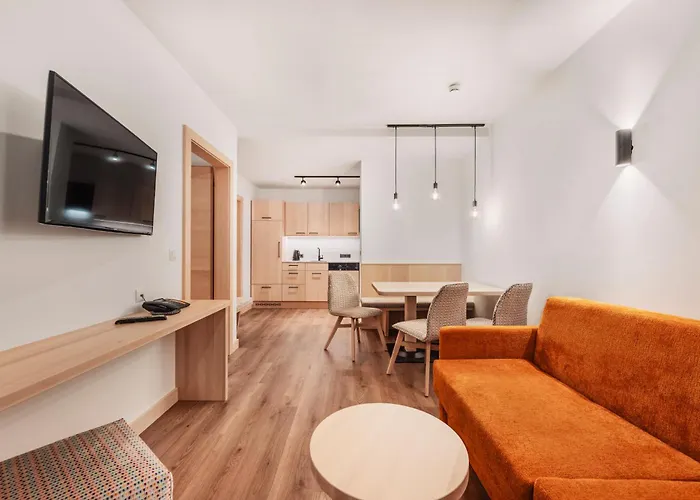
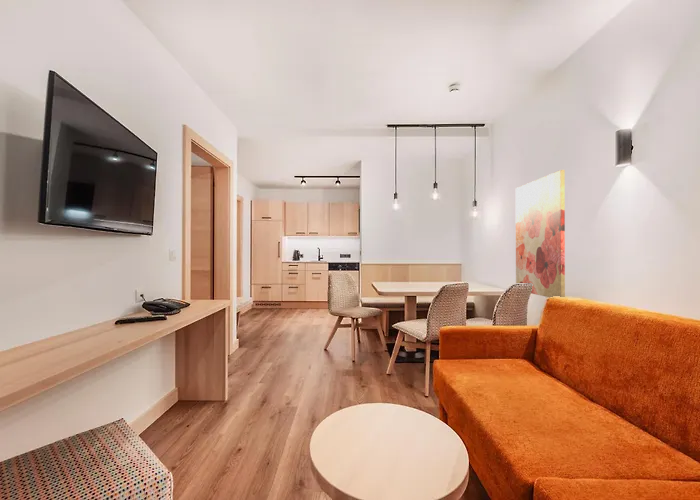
+ wall art (537, 237)
